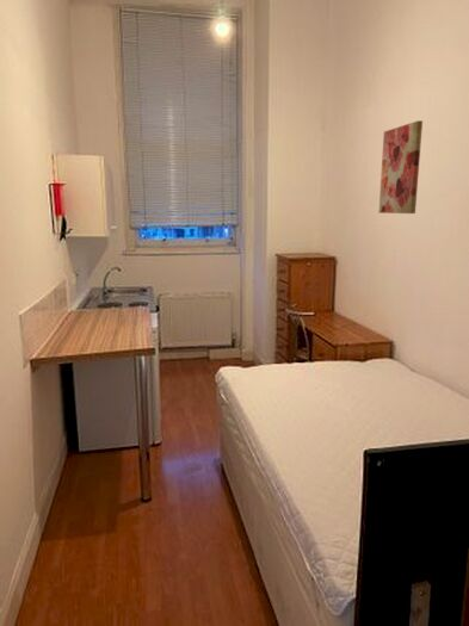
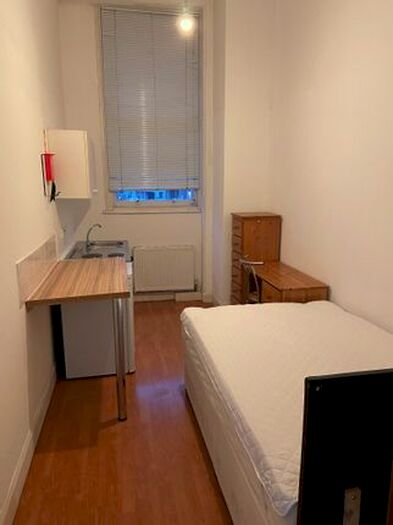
- wall art (399, 171)
